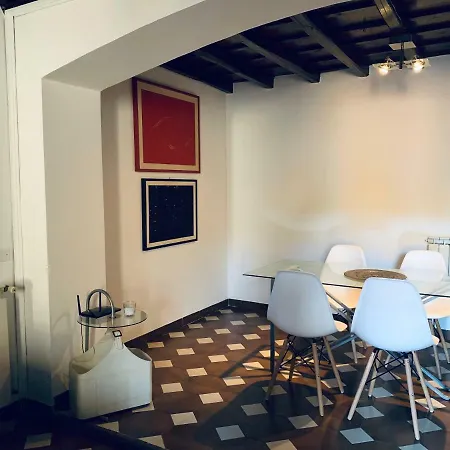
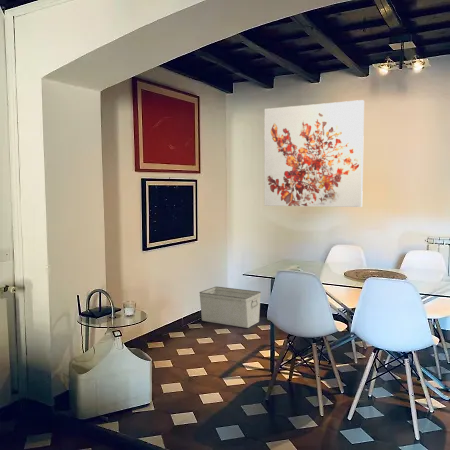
+ storage bin (230, 306)
+ wall art (311, 156)
